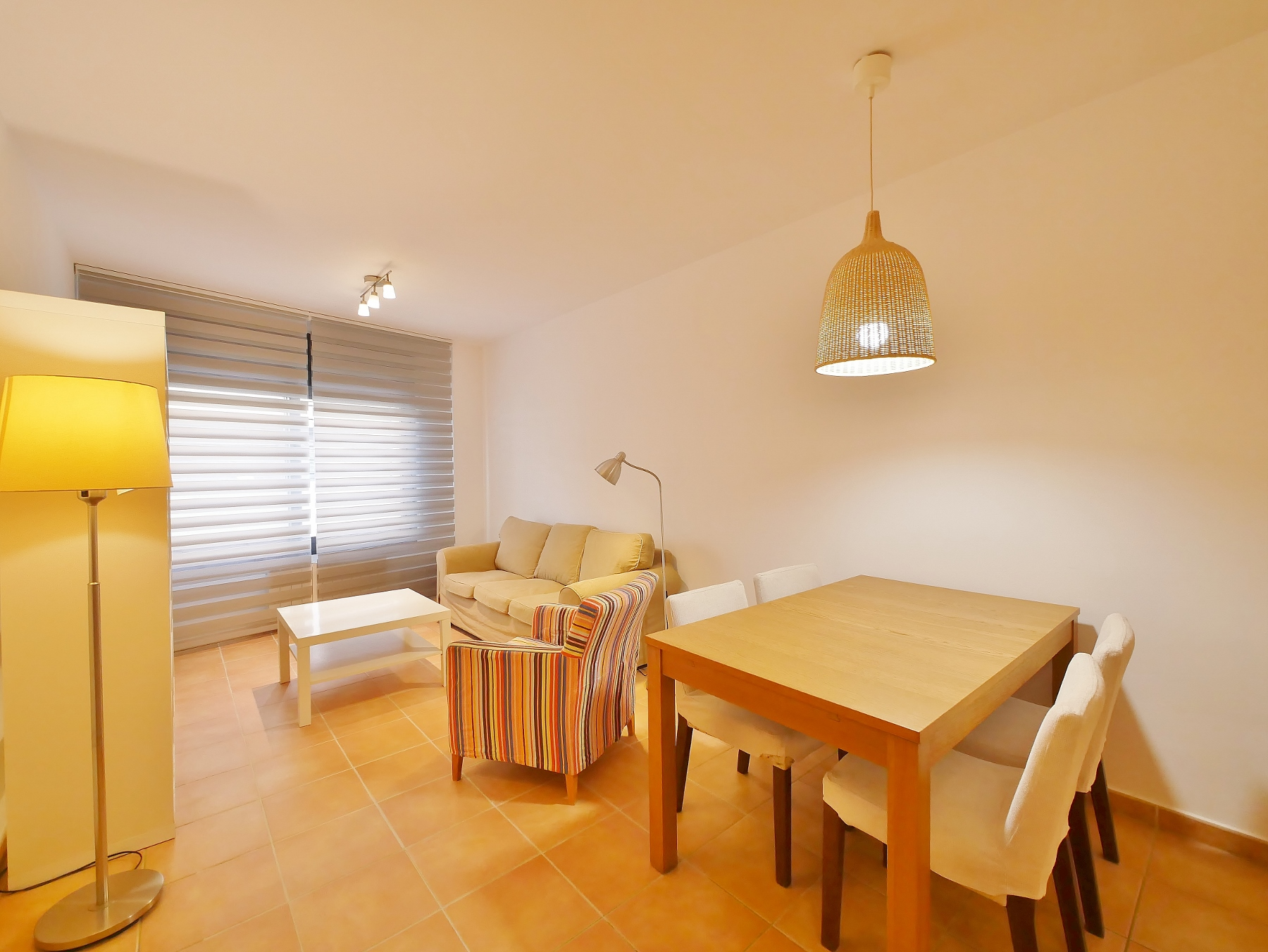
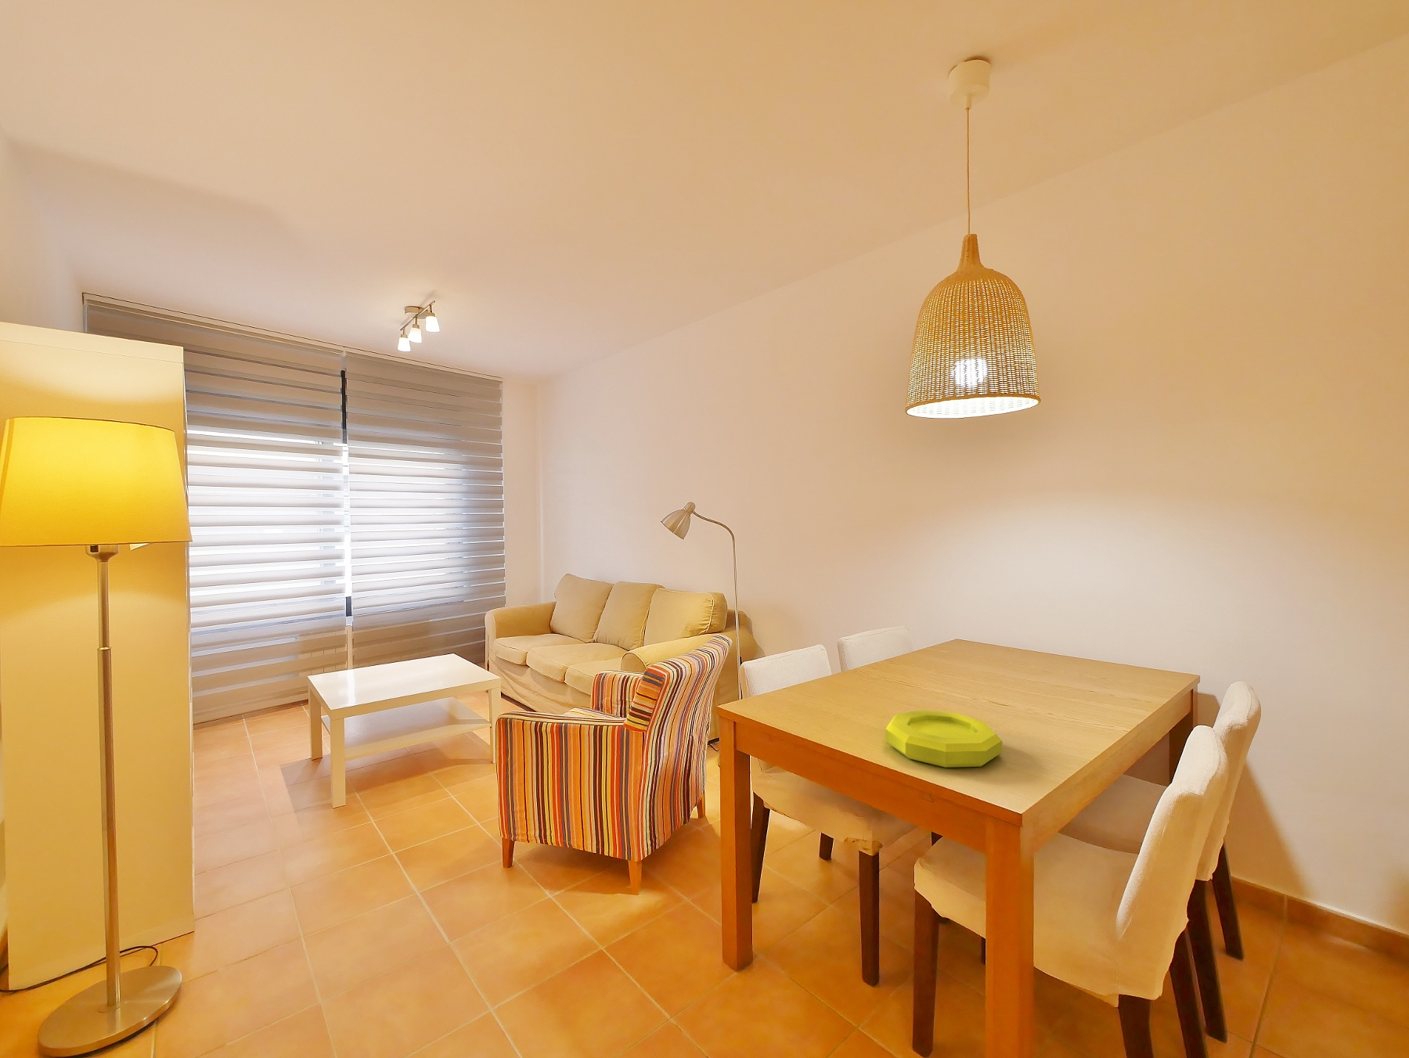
+ bowl (942, 737)
